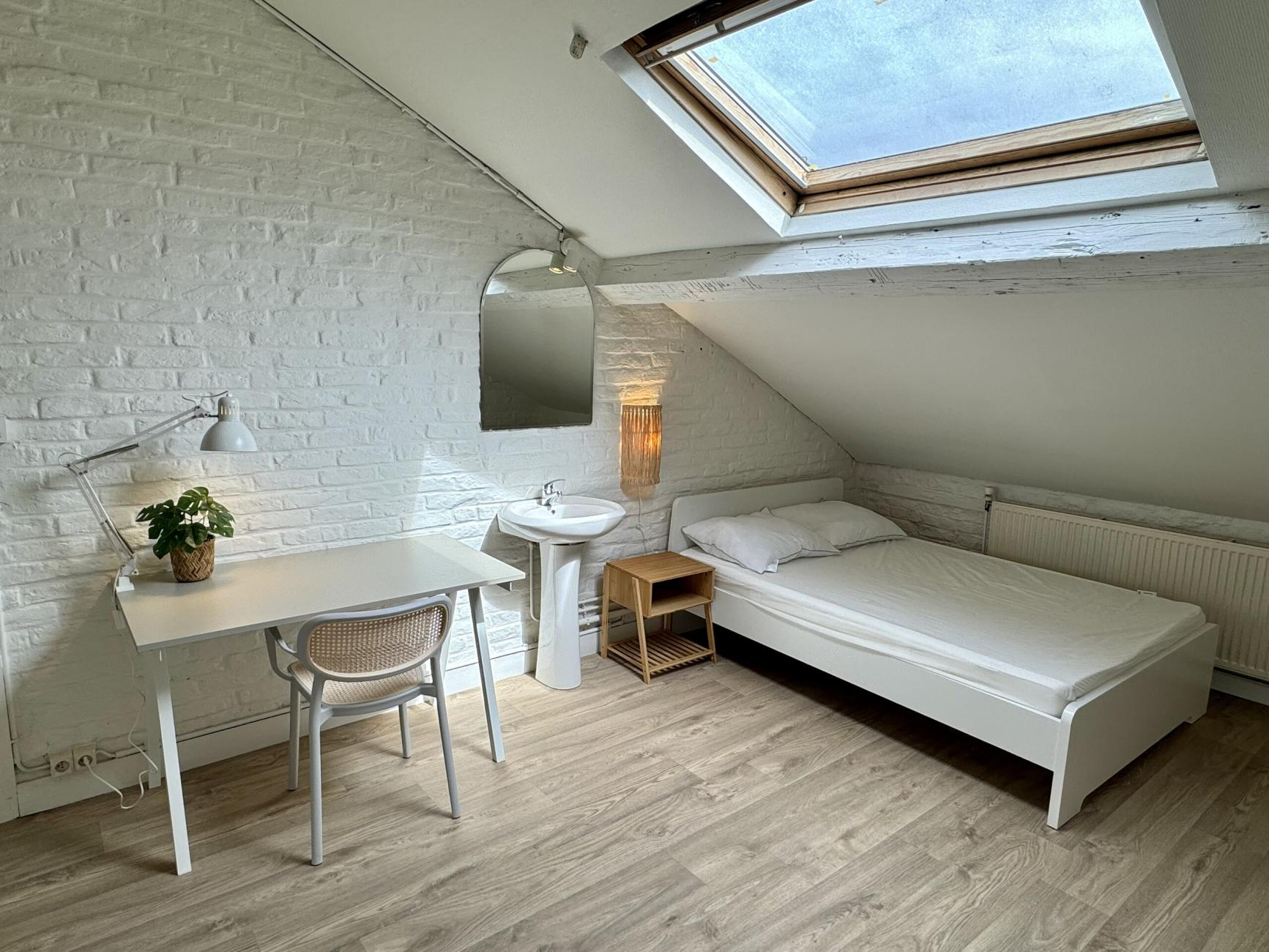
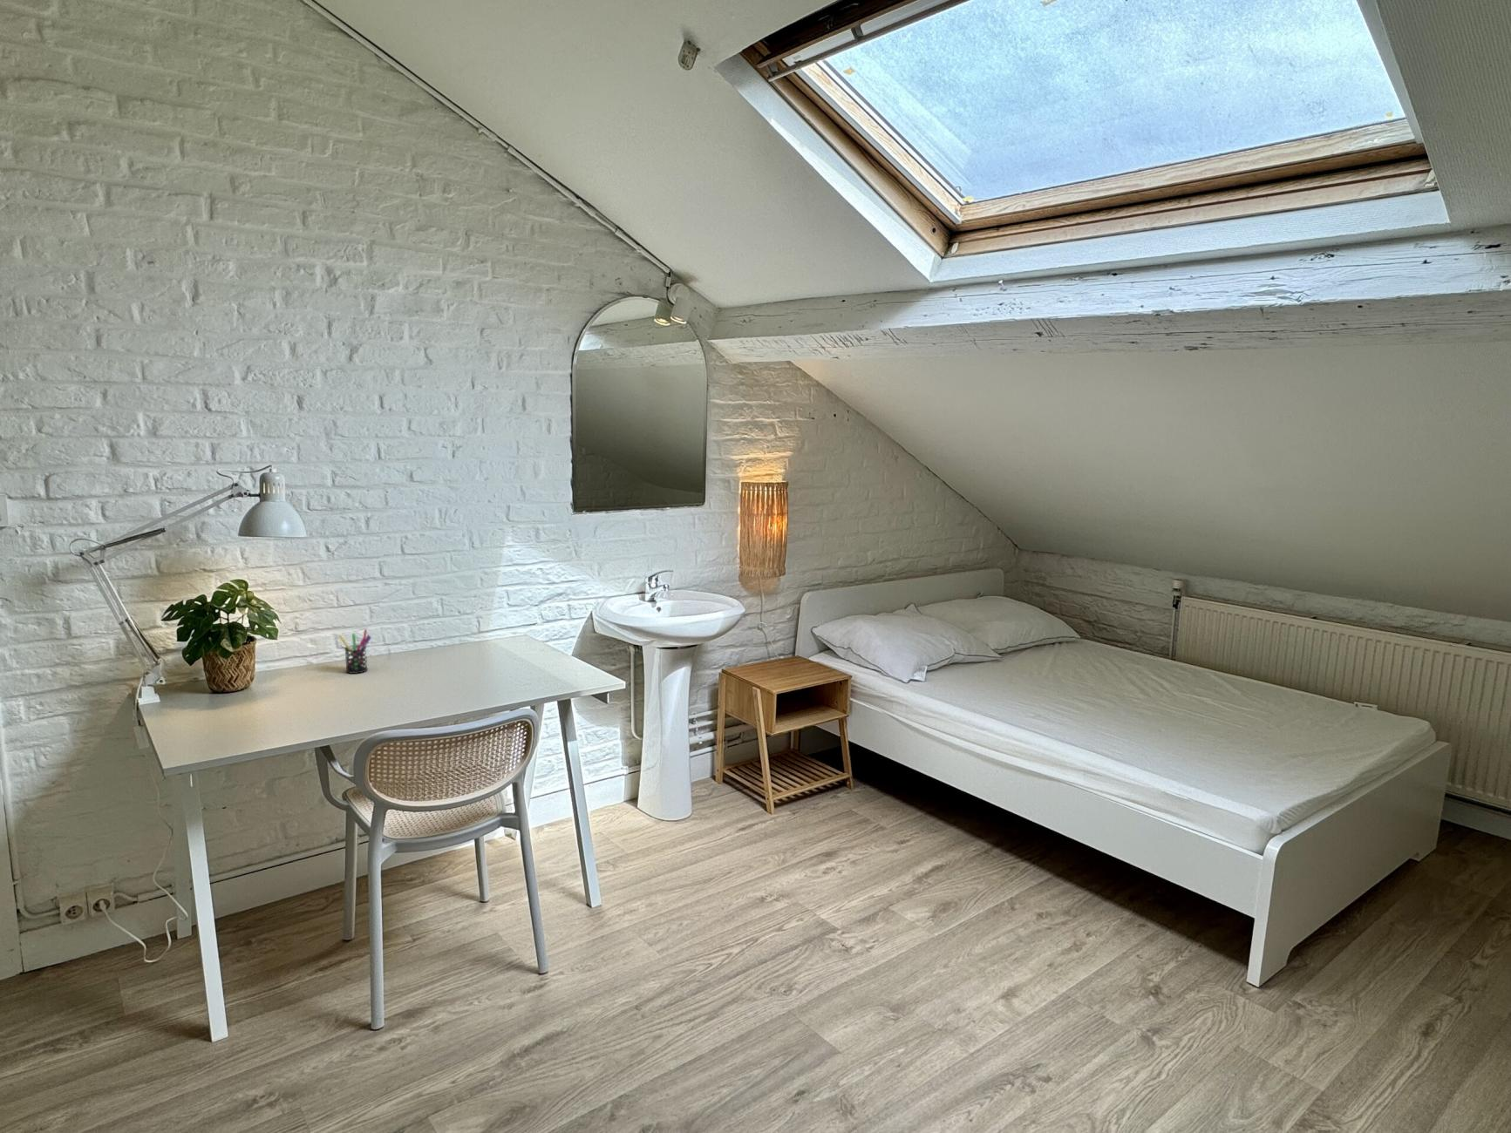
+ pen holder (356, 650)
